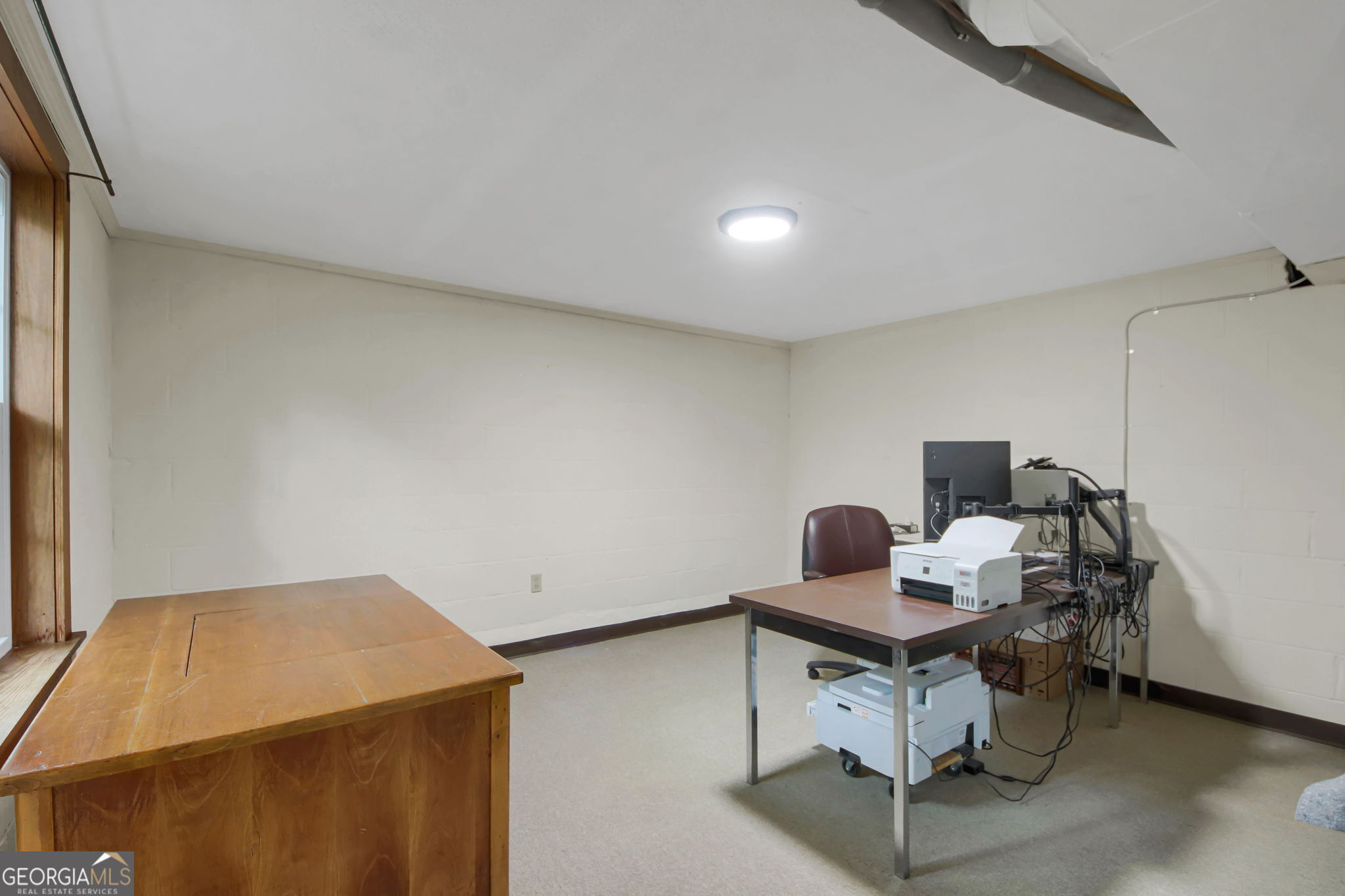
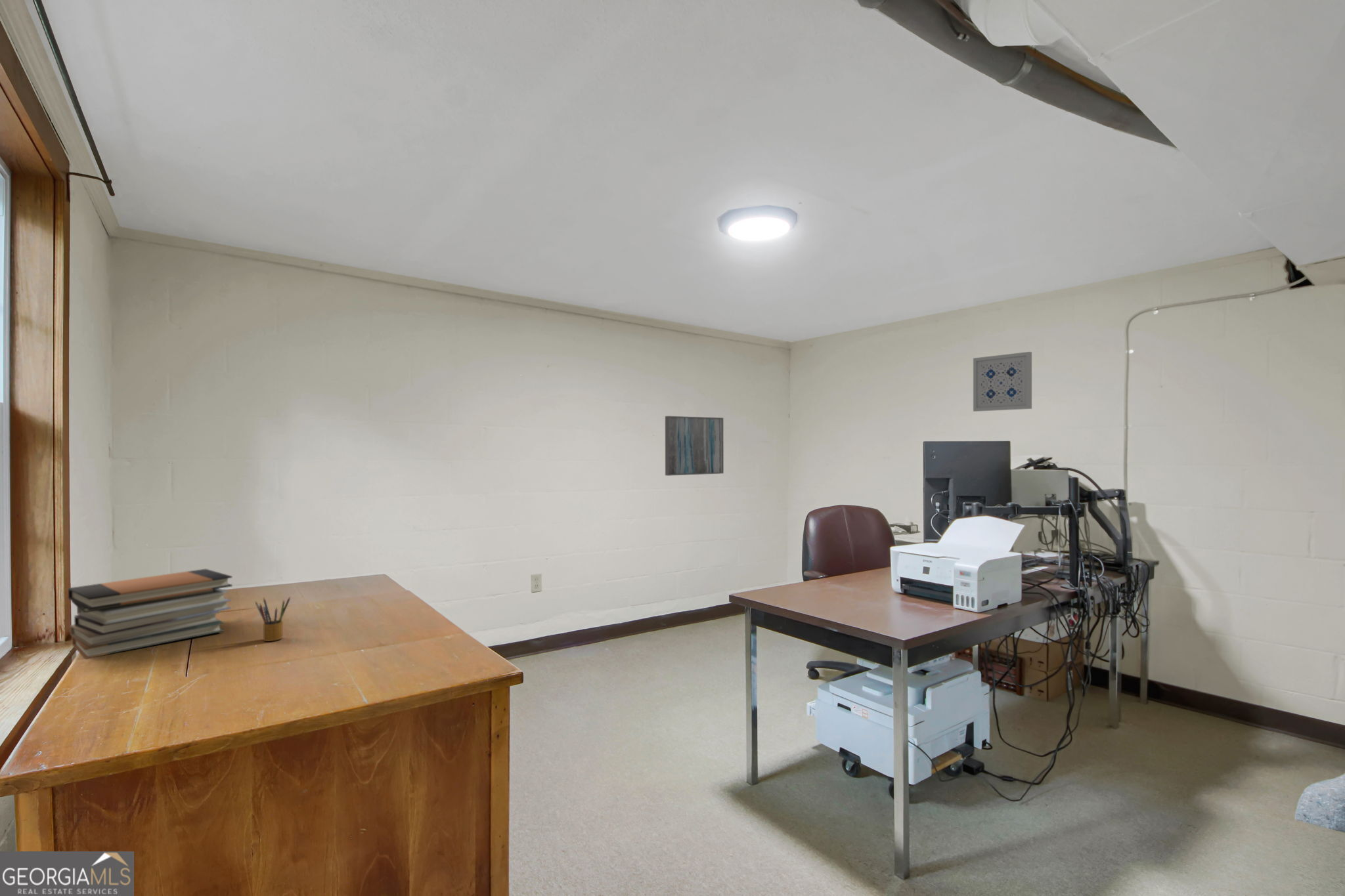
+ wall art (1002, 382)
+ pencil box (275, 618)
+ book stack (154, 609)
+ wall art (695, 446)
